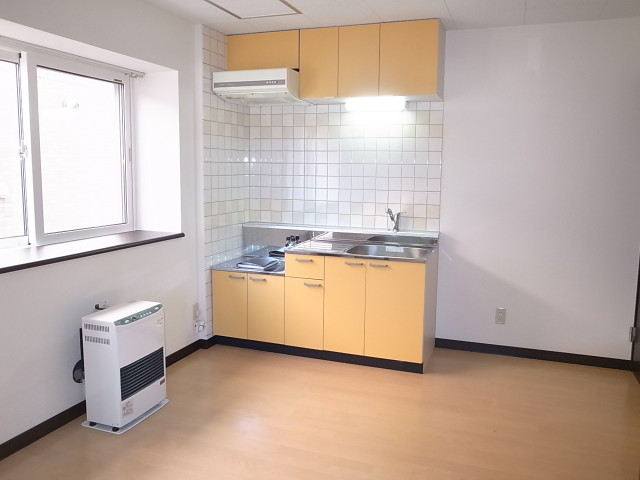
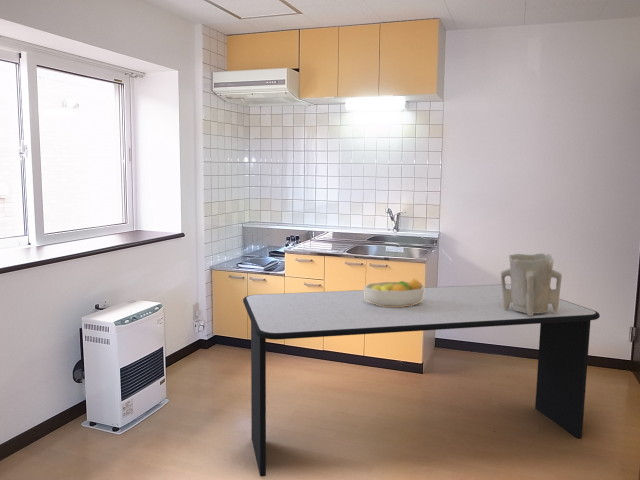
+ dining table (408, 331)
+ vase (530, 282)
+ fruit bowl (394, 290)
